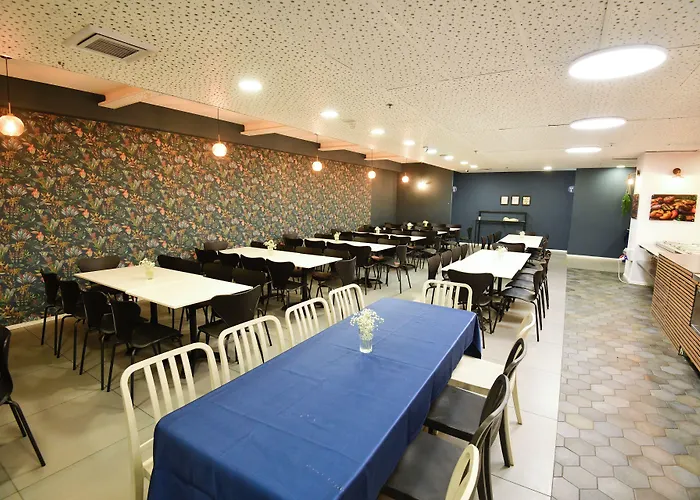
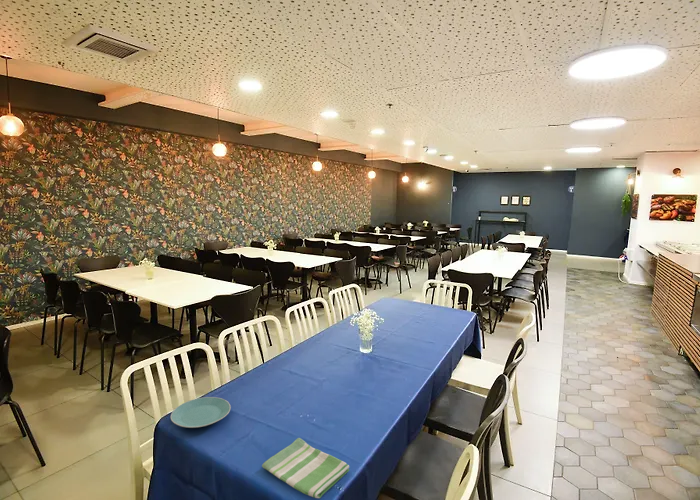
+ plate (201, 413)
+ dish towel (306, 465)
